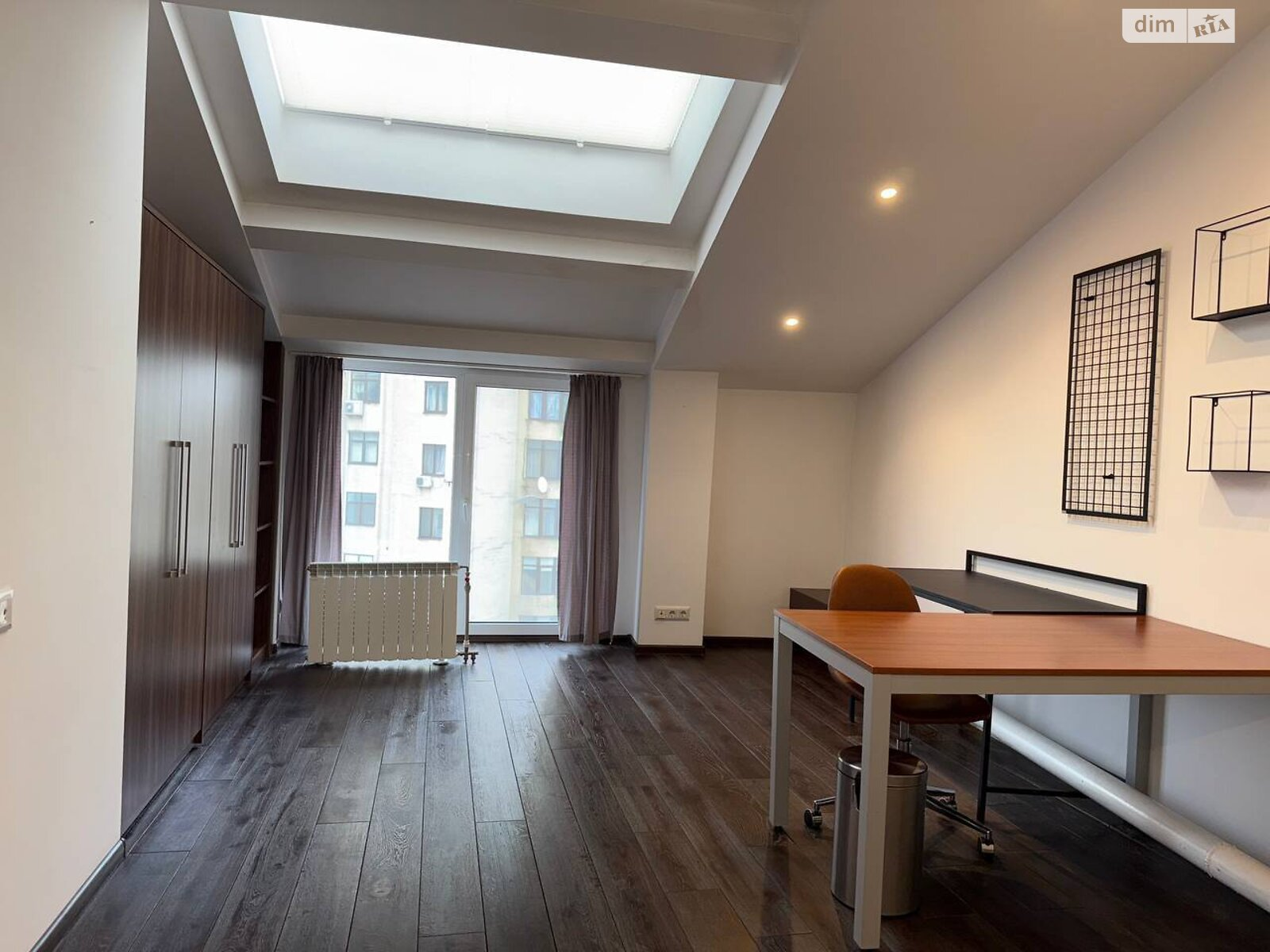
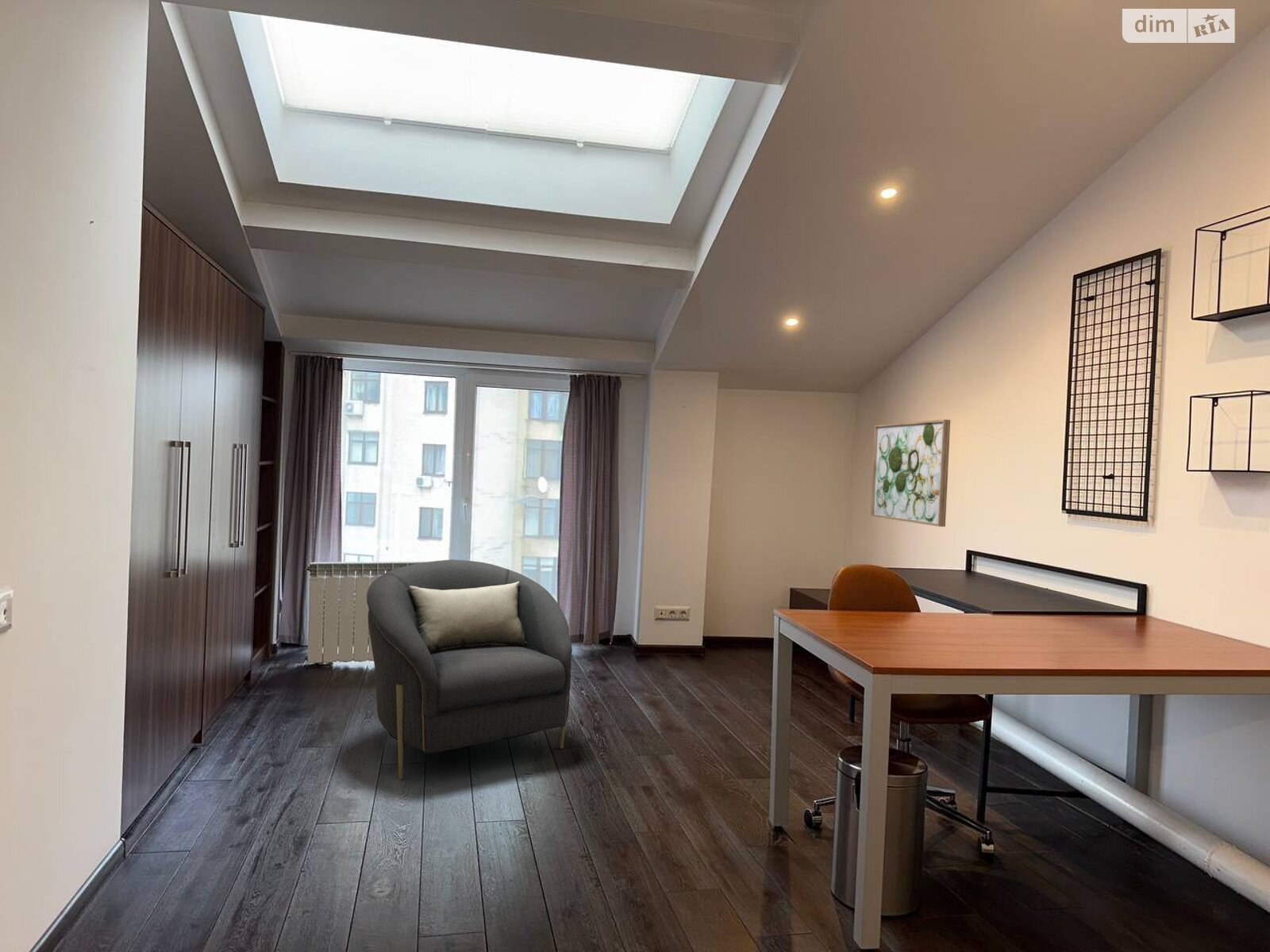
+ wall art (905, 471)
+ armchair (465, 658)
